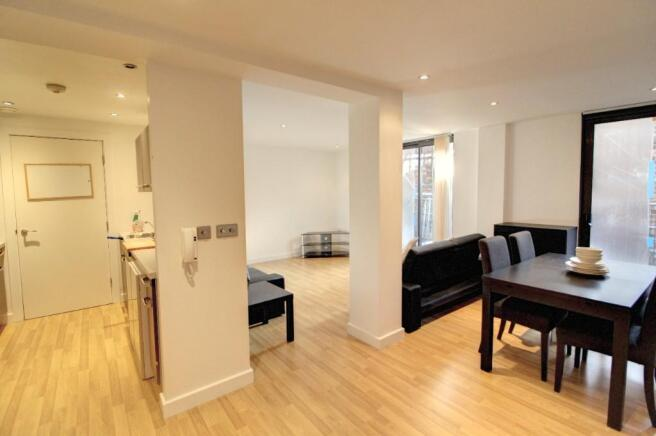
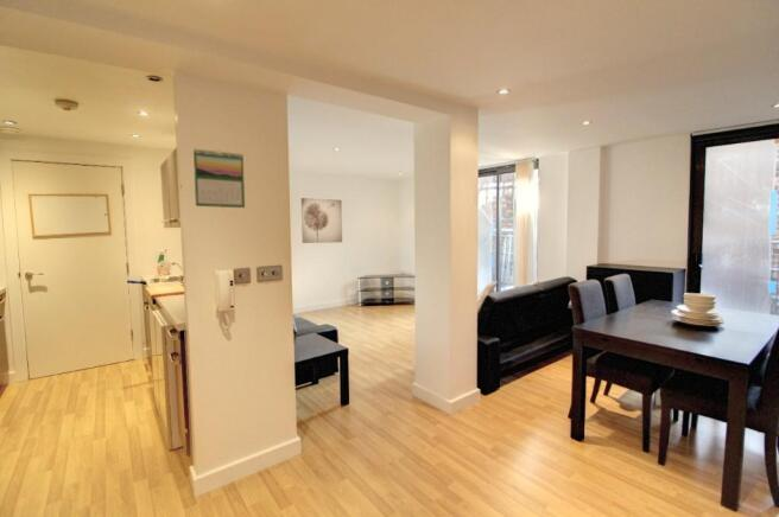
+ wall art (322, 221)
+ calendar (220, 178)
